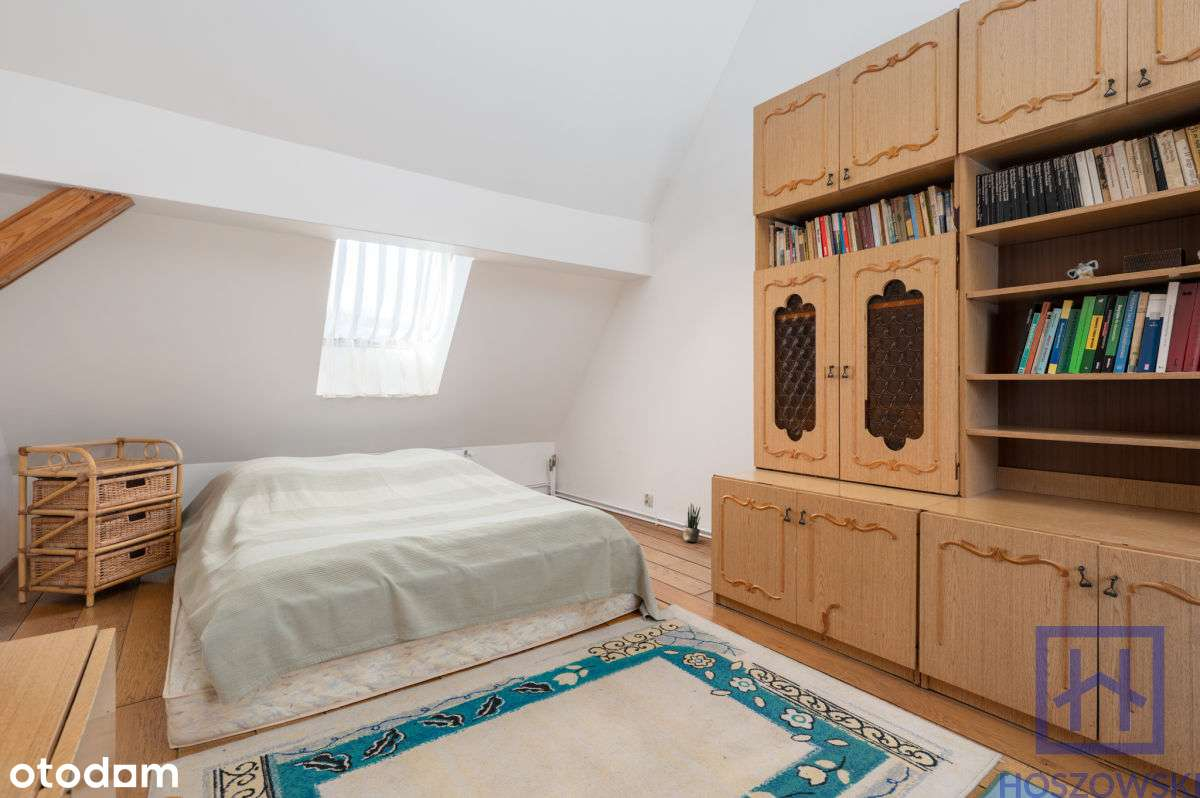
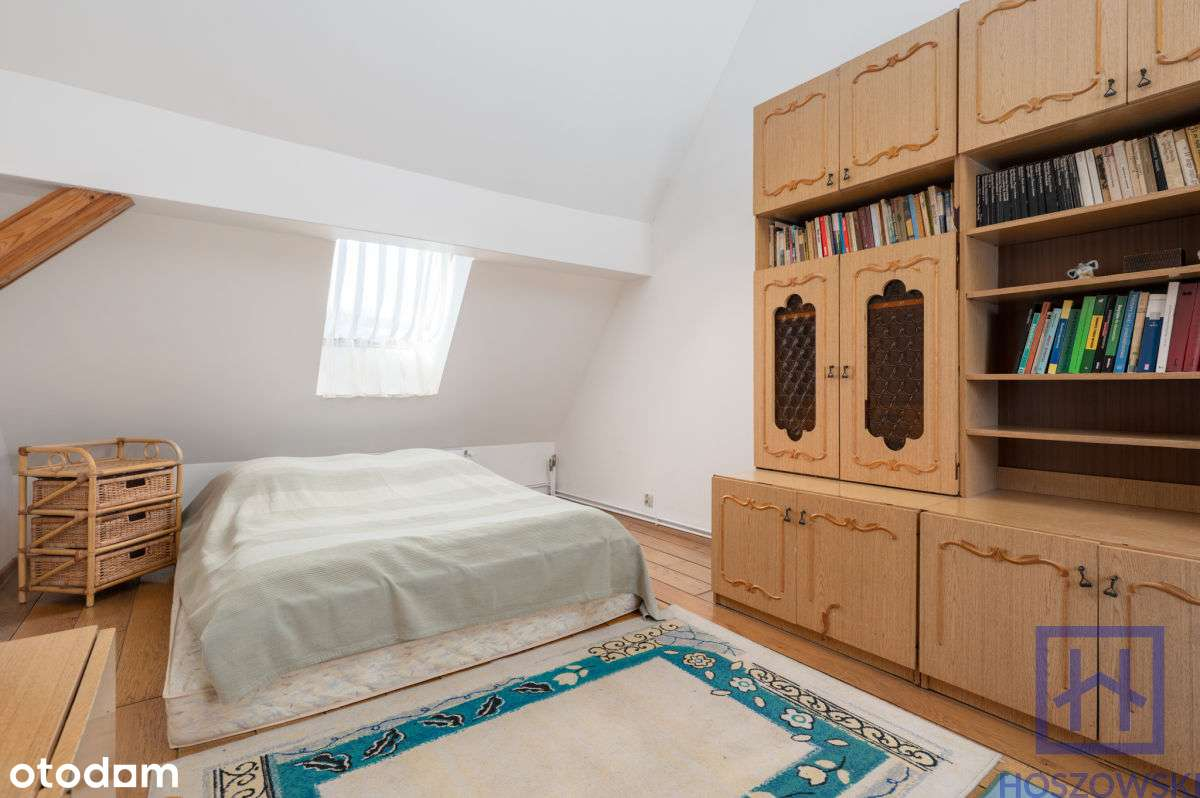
- potted plant (693, 521)
